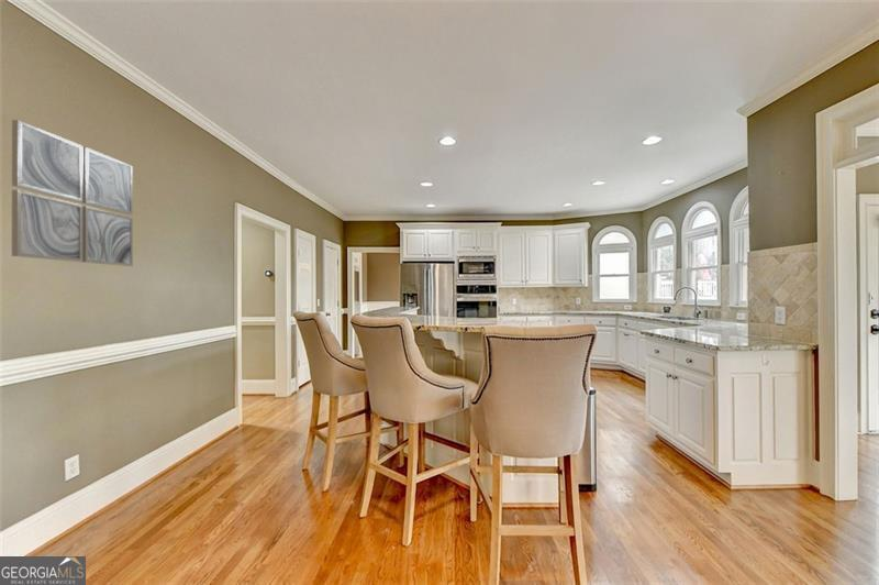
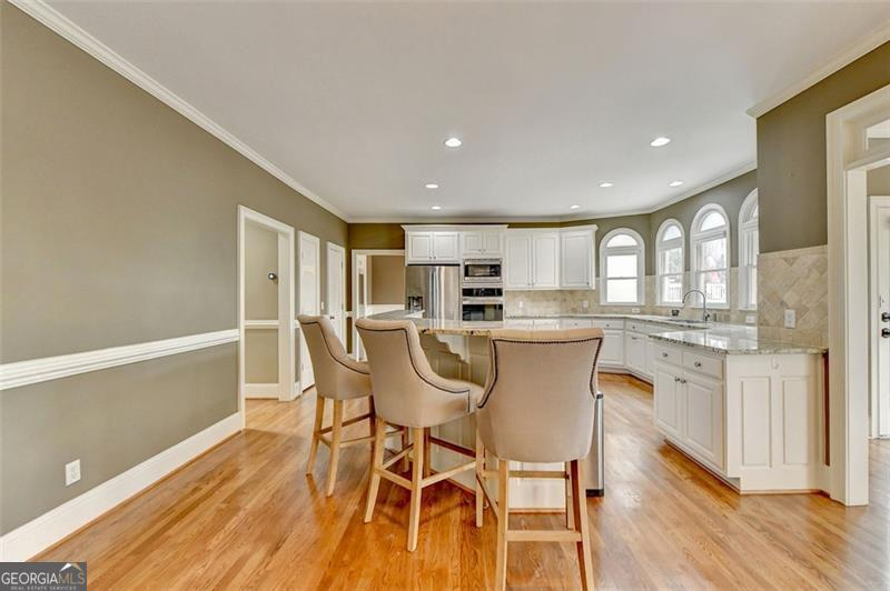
- wall art (80, 205)
